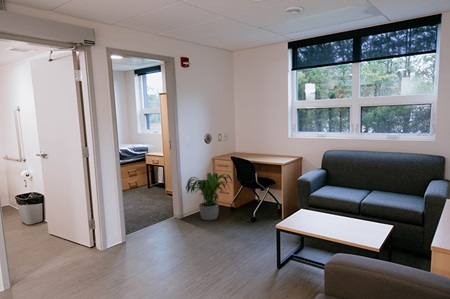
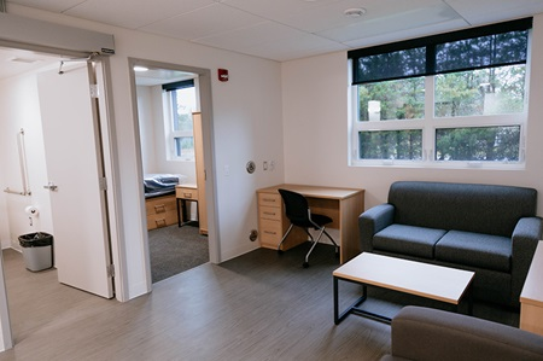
- potted plant (210, 196)
